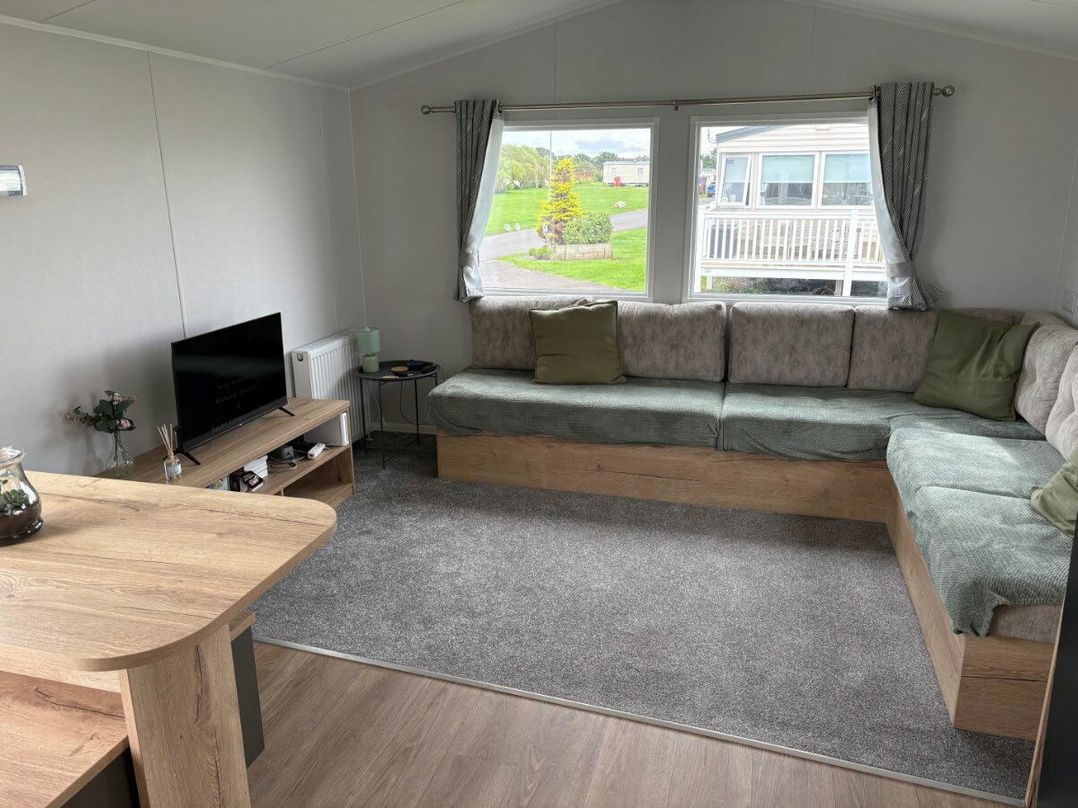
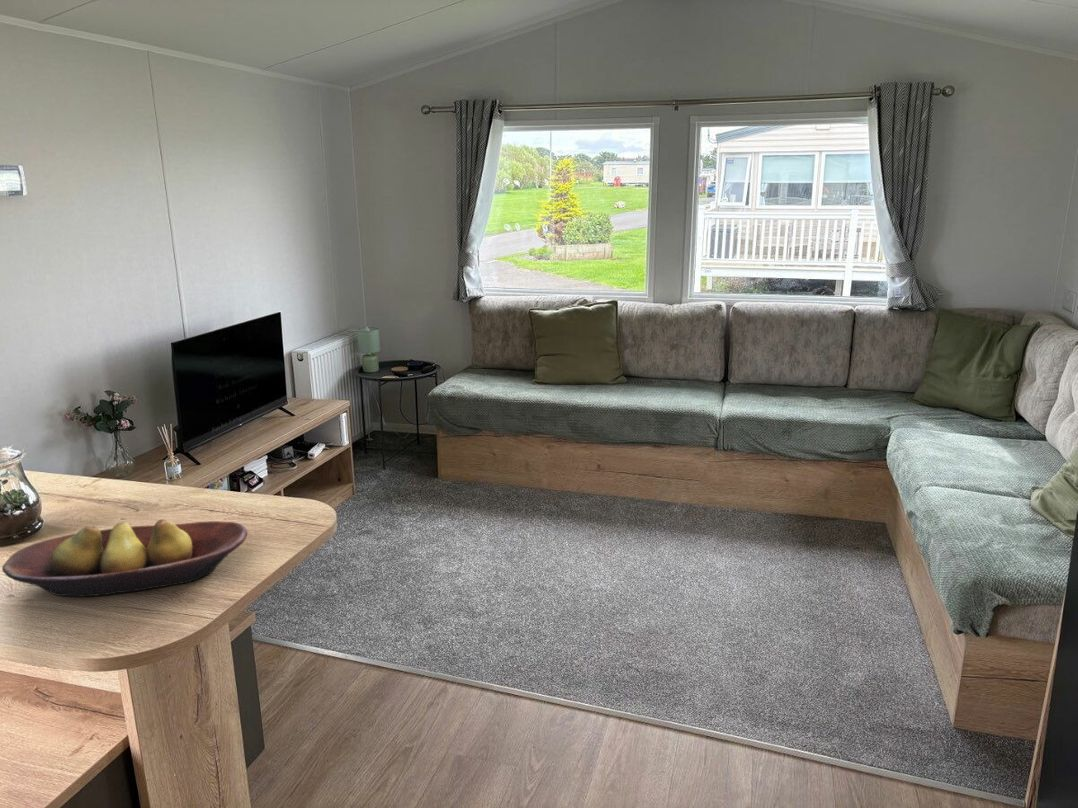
+ fruit bowl (131, 549)
